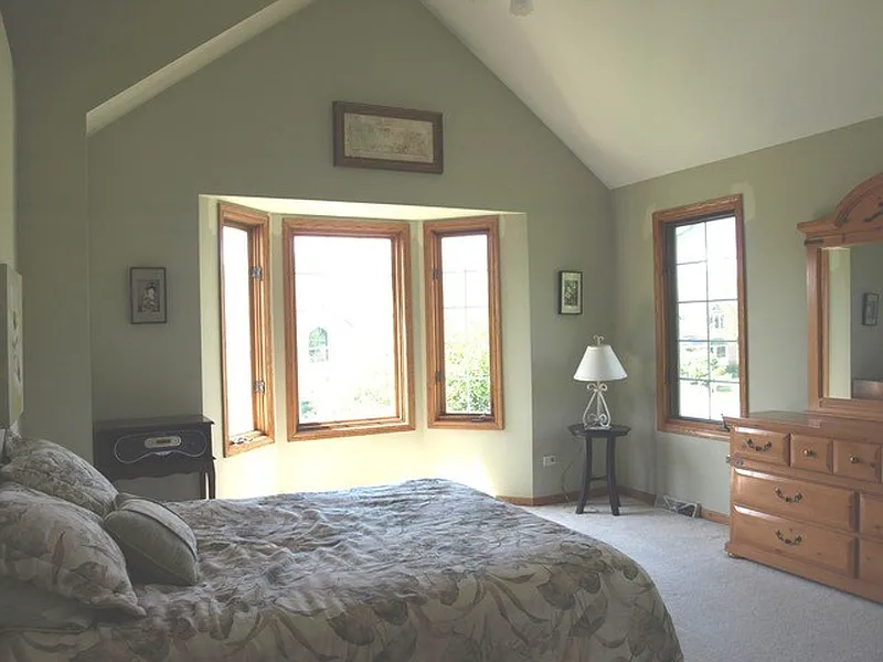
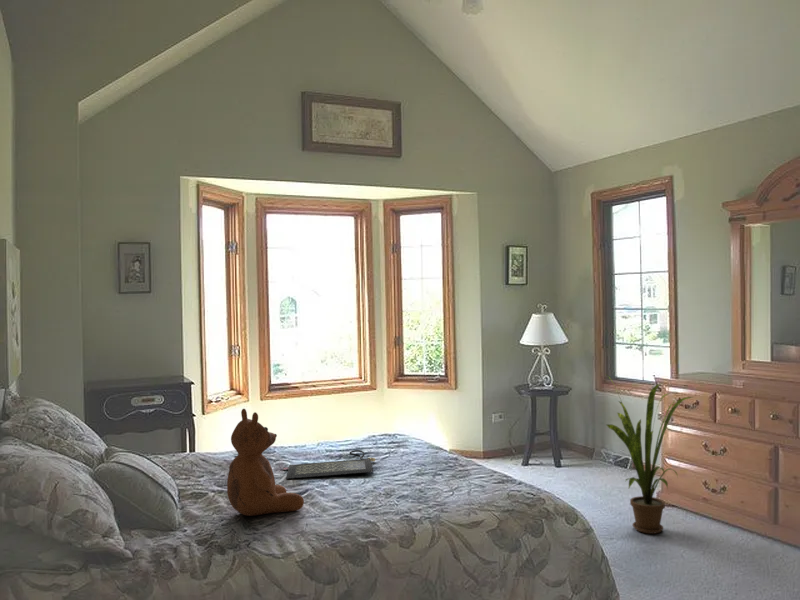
+ clutch bag (334, 467)
+ teddy bear (263, 459)
+ house plant (650, 454)
